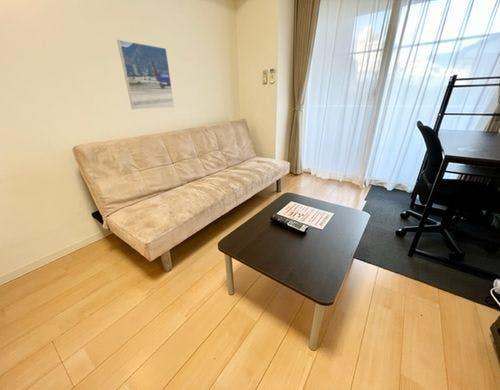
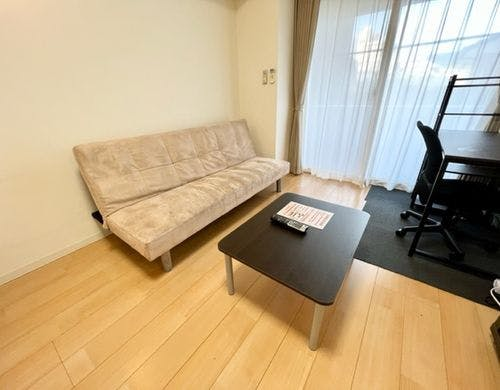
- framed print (149, 78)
